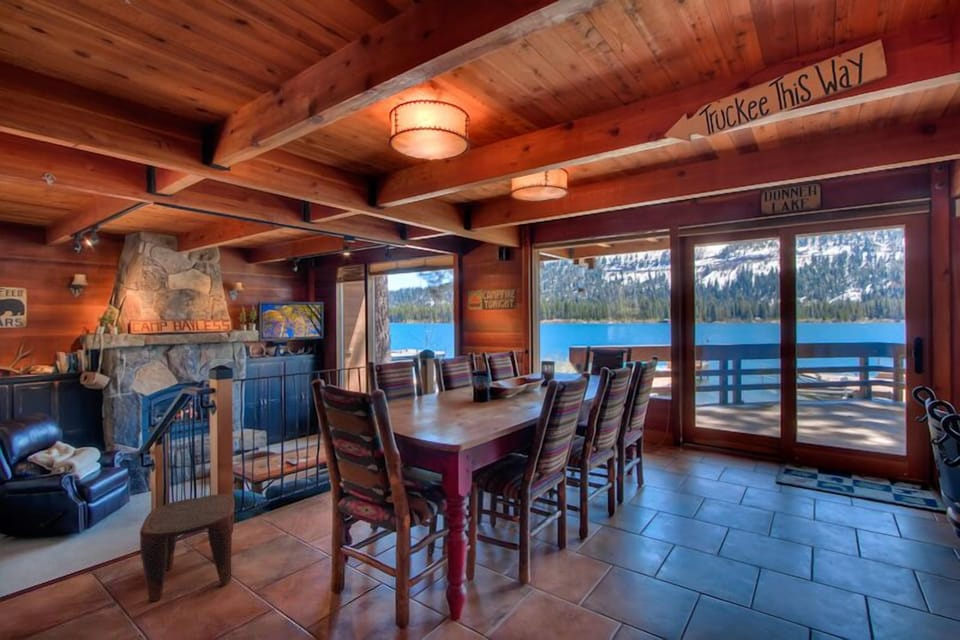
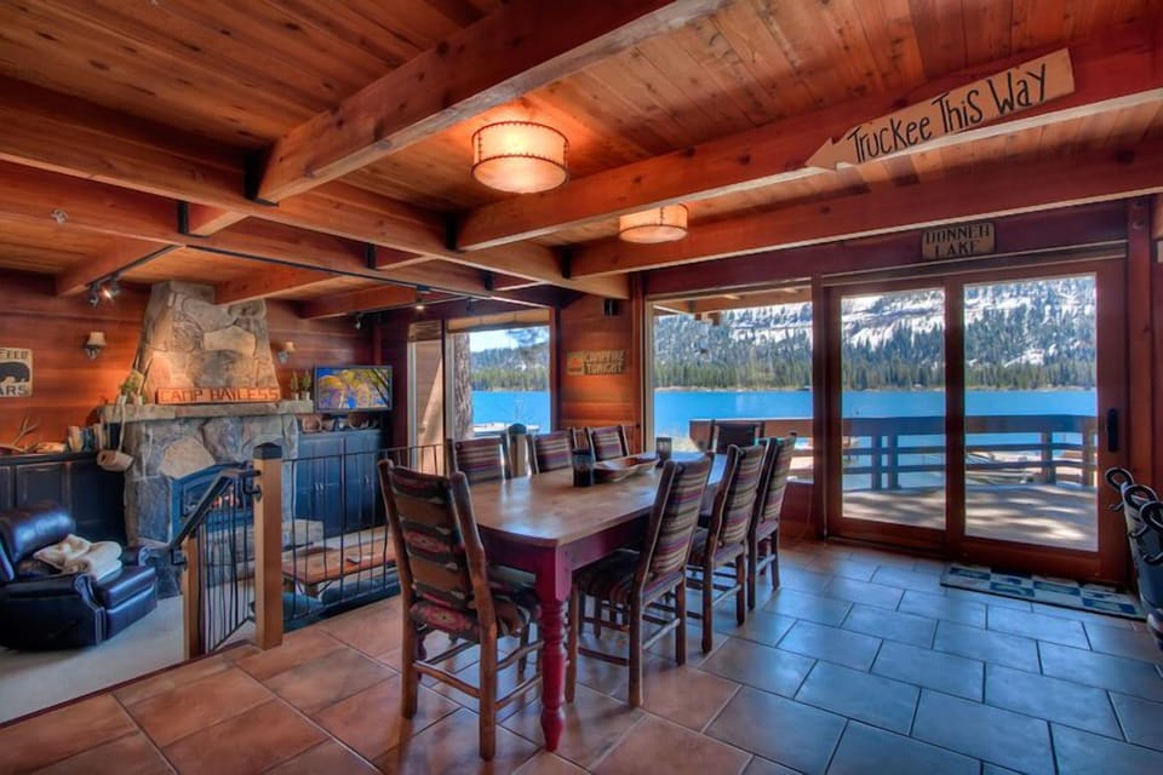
- stool (189, 533)
